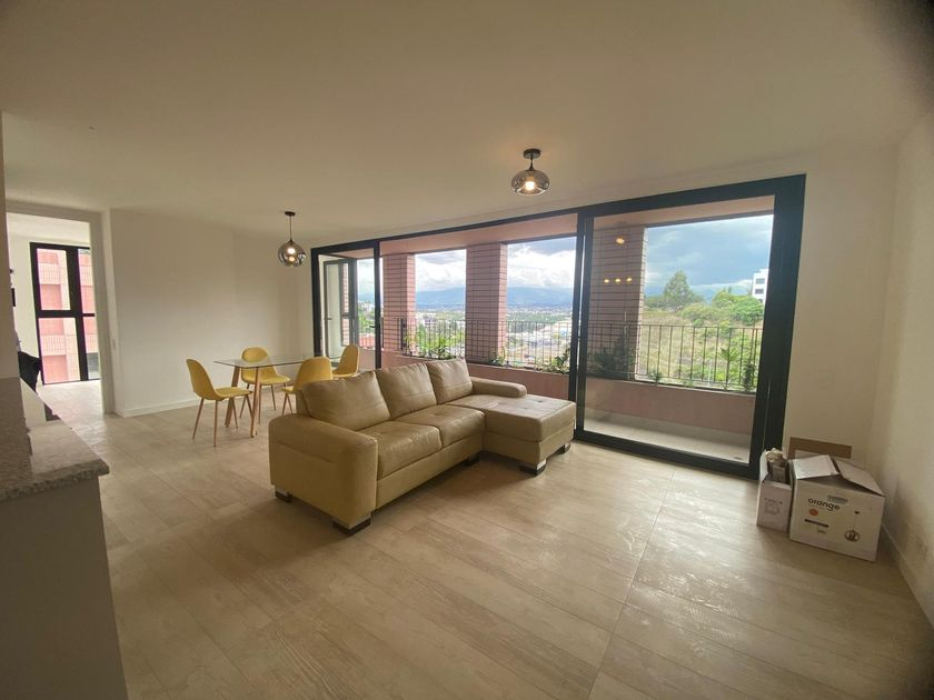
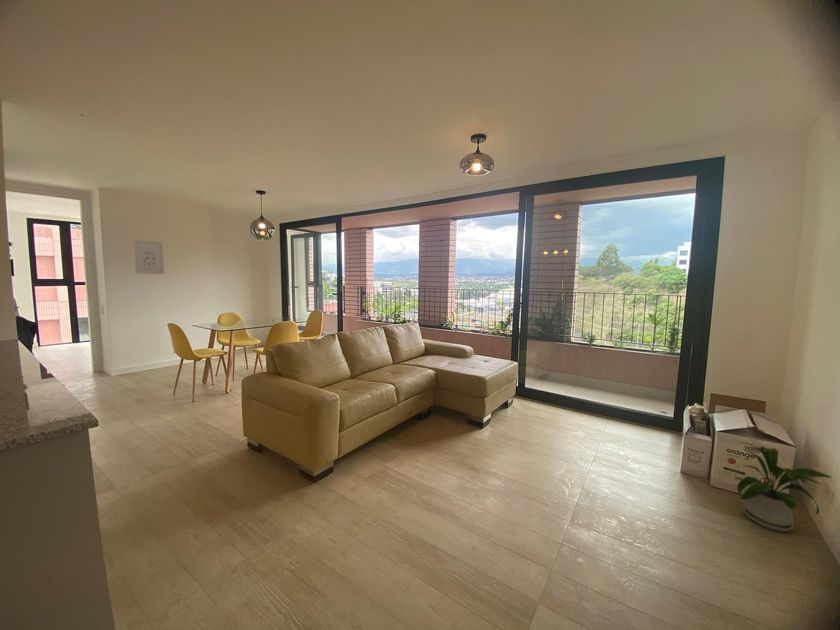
+ wall art (149, 257)
+ house plant (783, 487)
